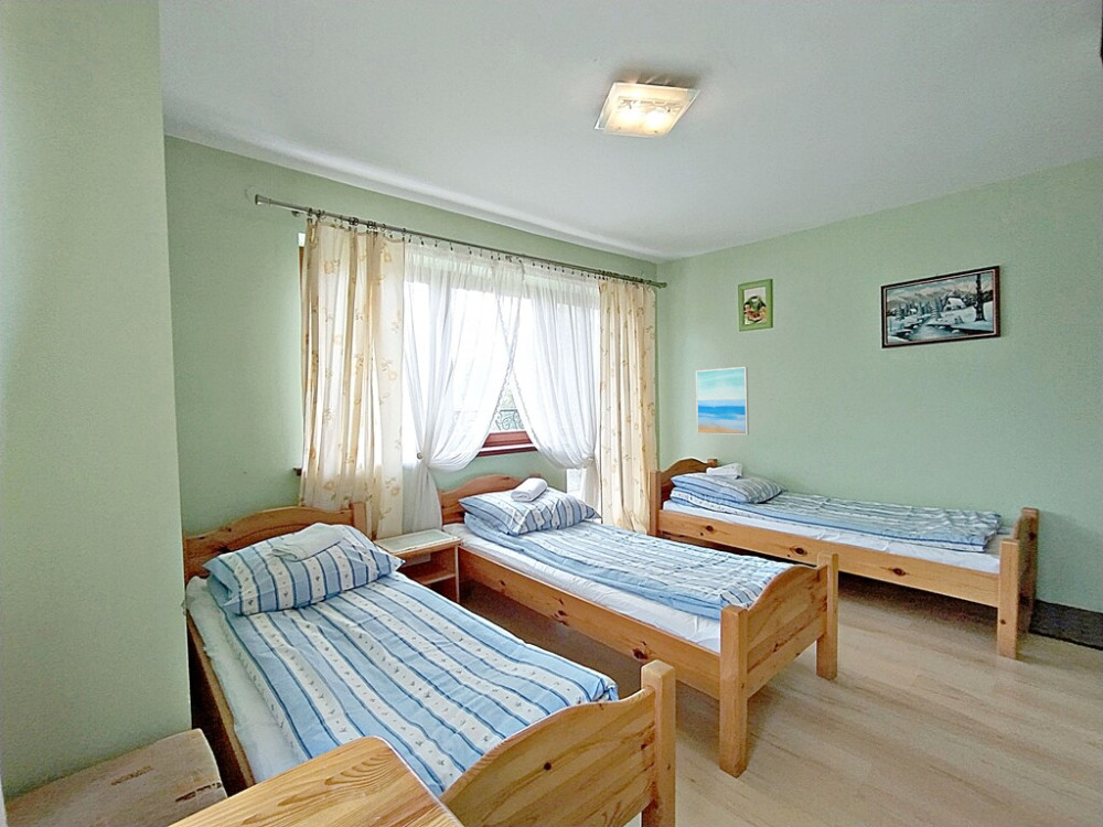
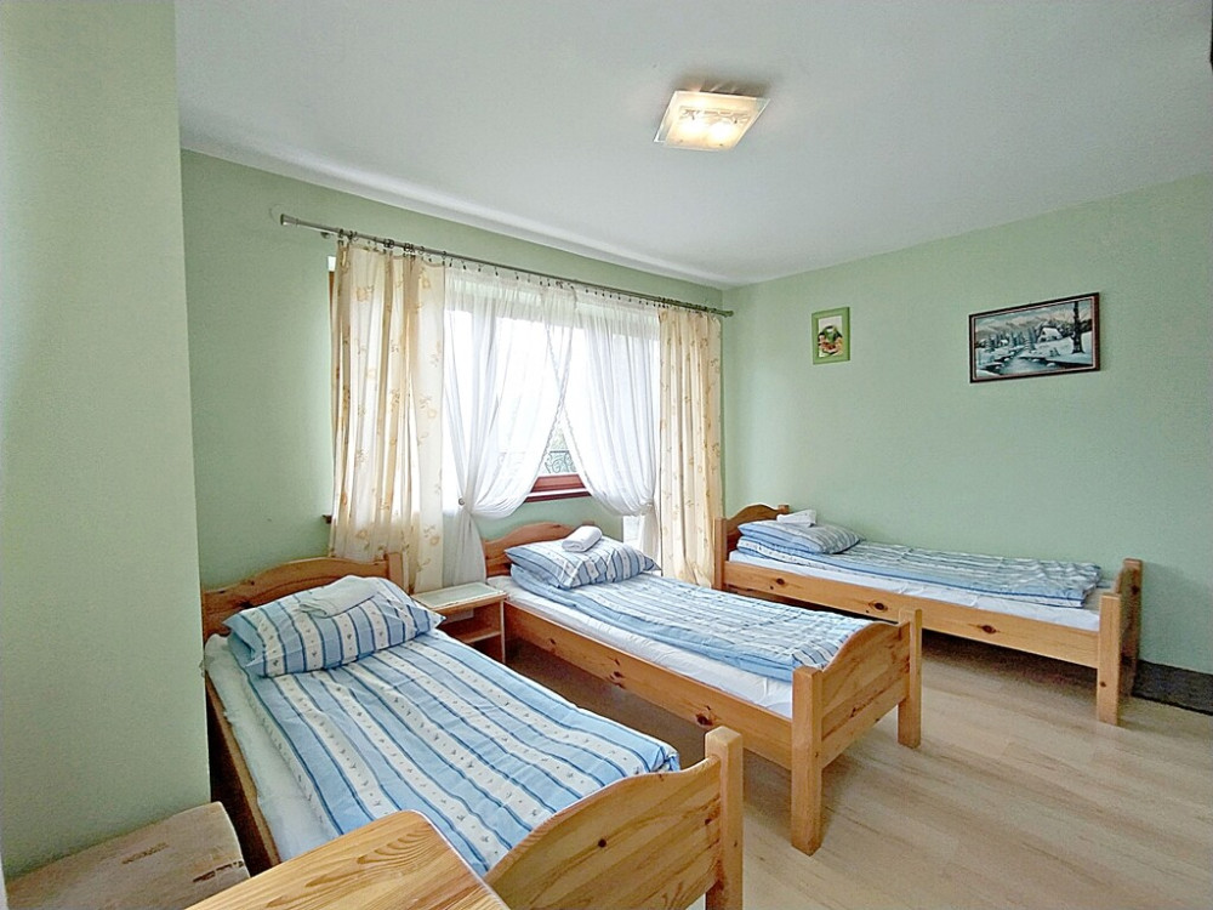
- wall art (721, 401)
